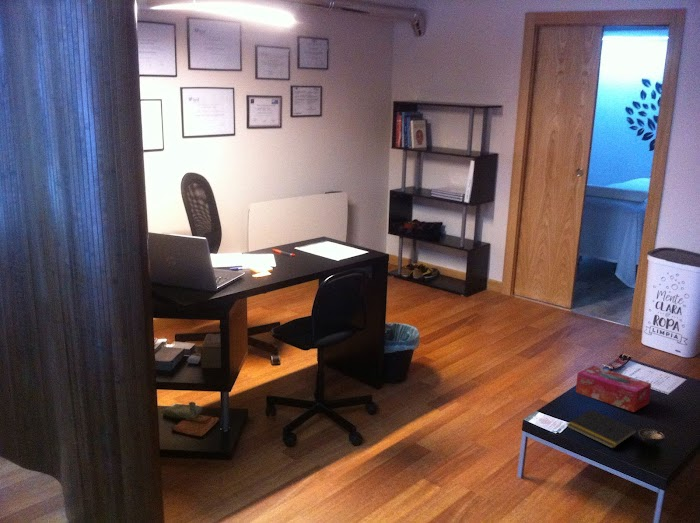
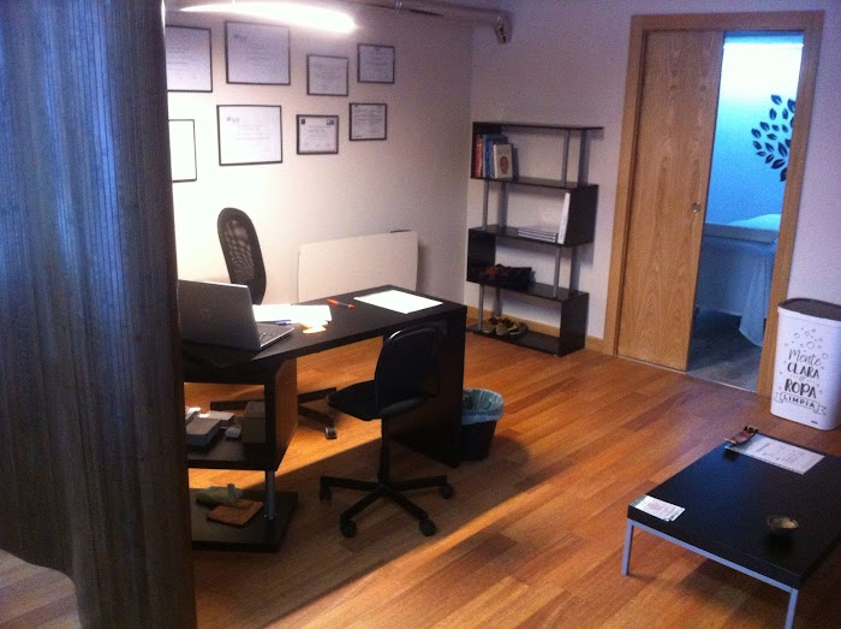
- tissue box (612, 387)
- notepad (601, 427)
